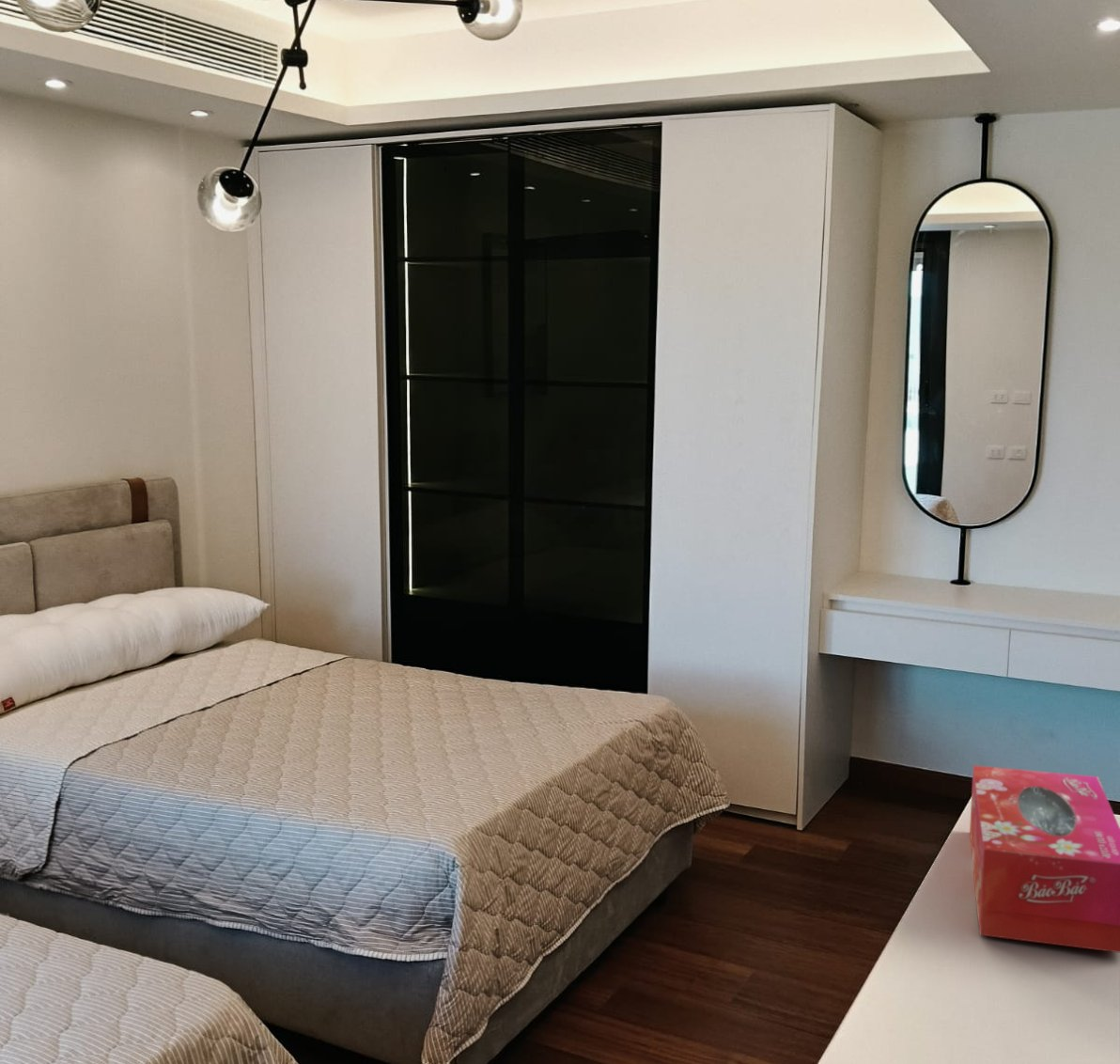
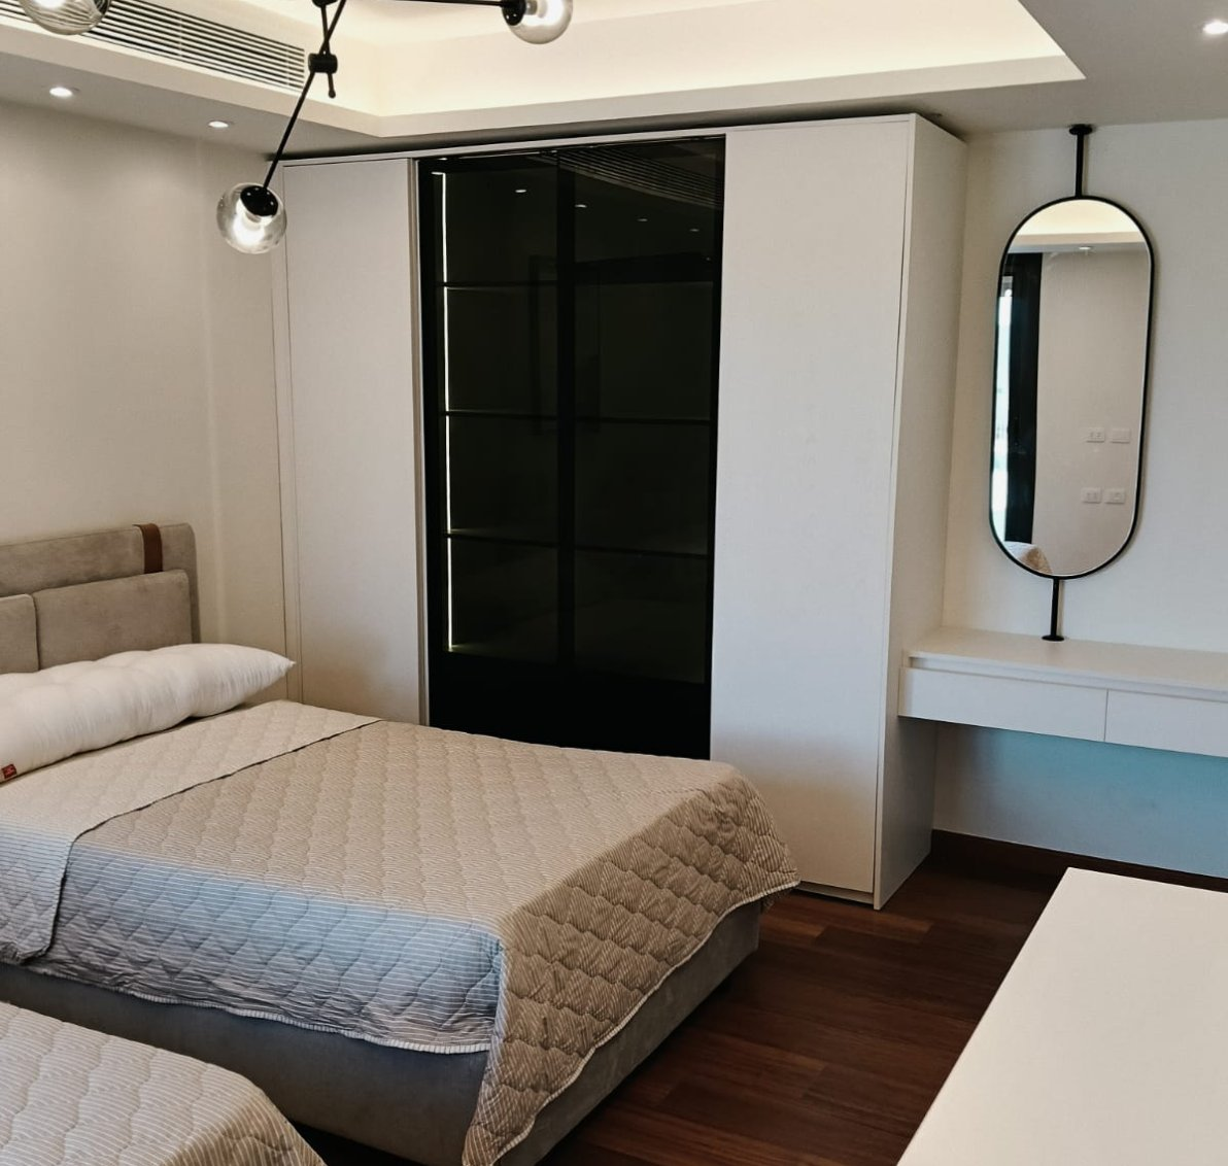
- tissue box (1043, 850)
